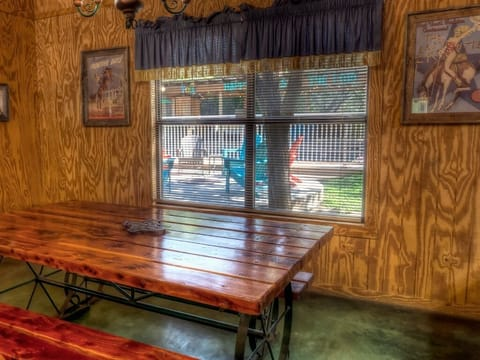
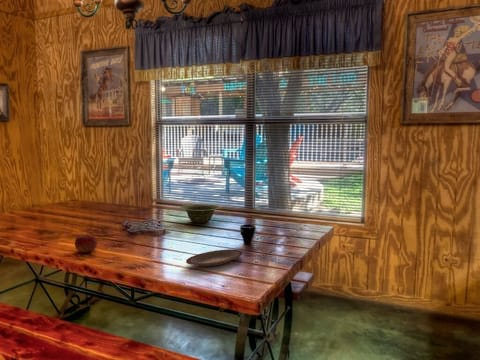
+ fruit (86, 242)
+ plate (215, 259)
+ dish (200, 214)
+ cup (246, 235)
